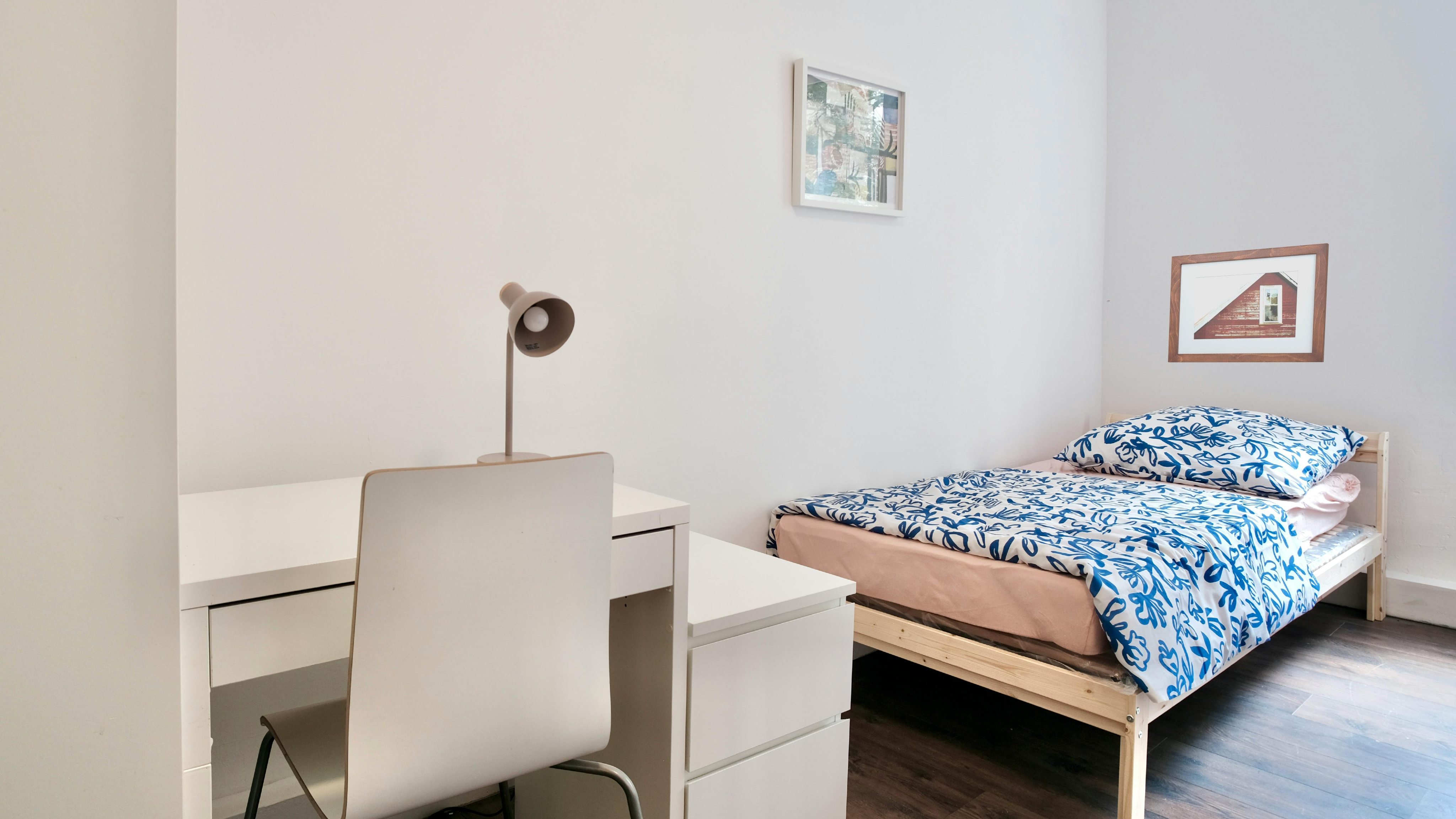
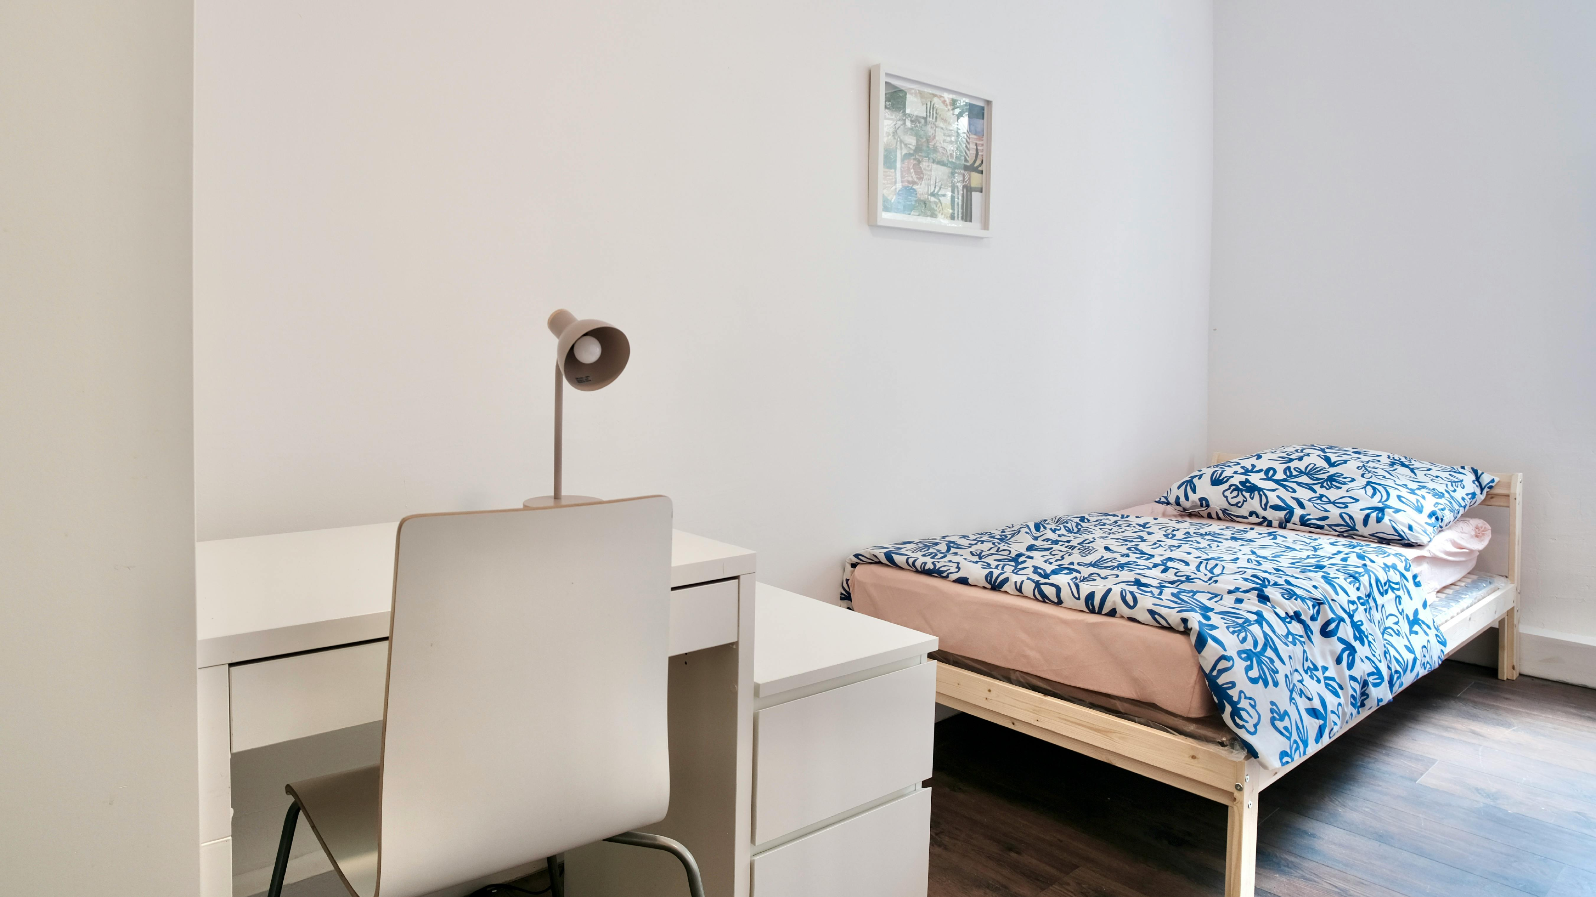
- picture frame (1243, 306)
